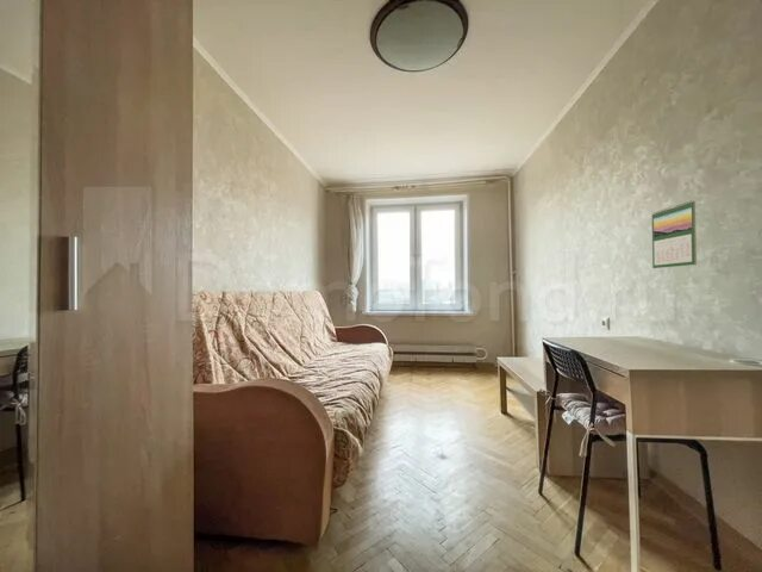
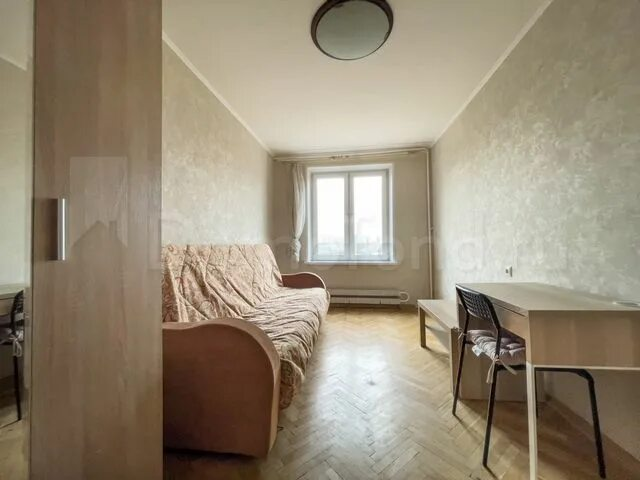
- calendar (672, 236)
